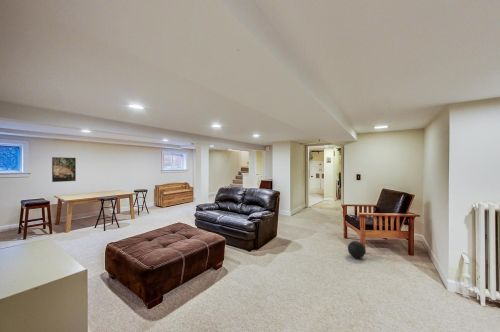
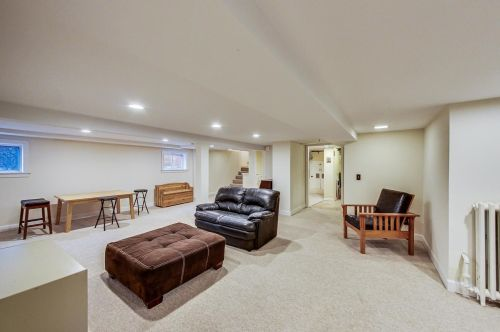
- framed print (64, 169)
- ball (356, 249)
